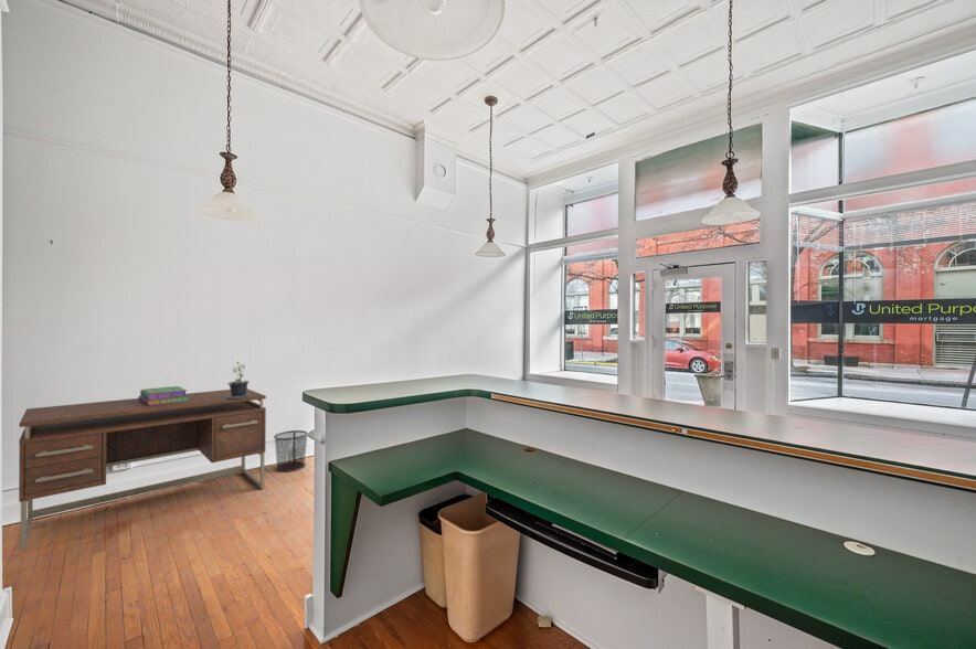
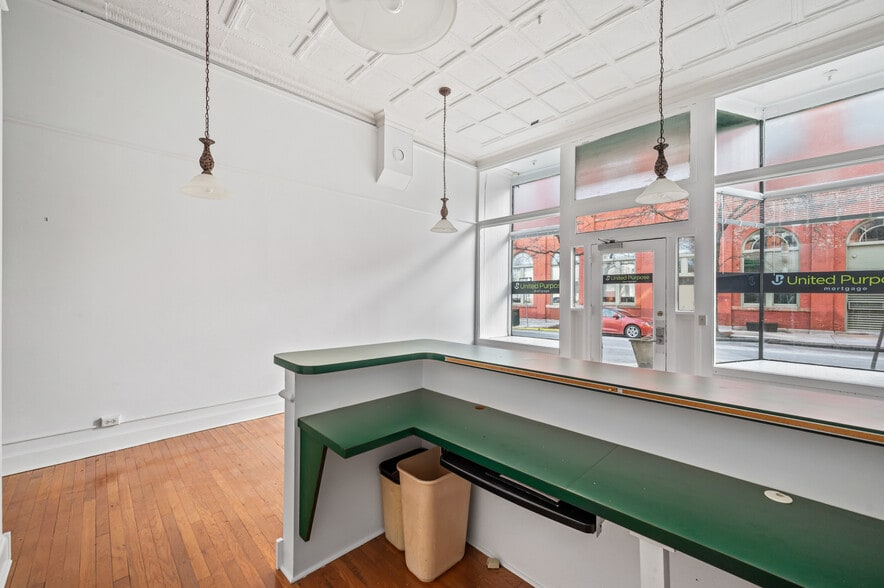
- desk (157, 453)
- potted plant (237, 379)
- stack of books (163, 394)
- waste bin (291, 450)
